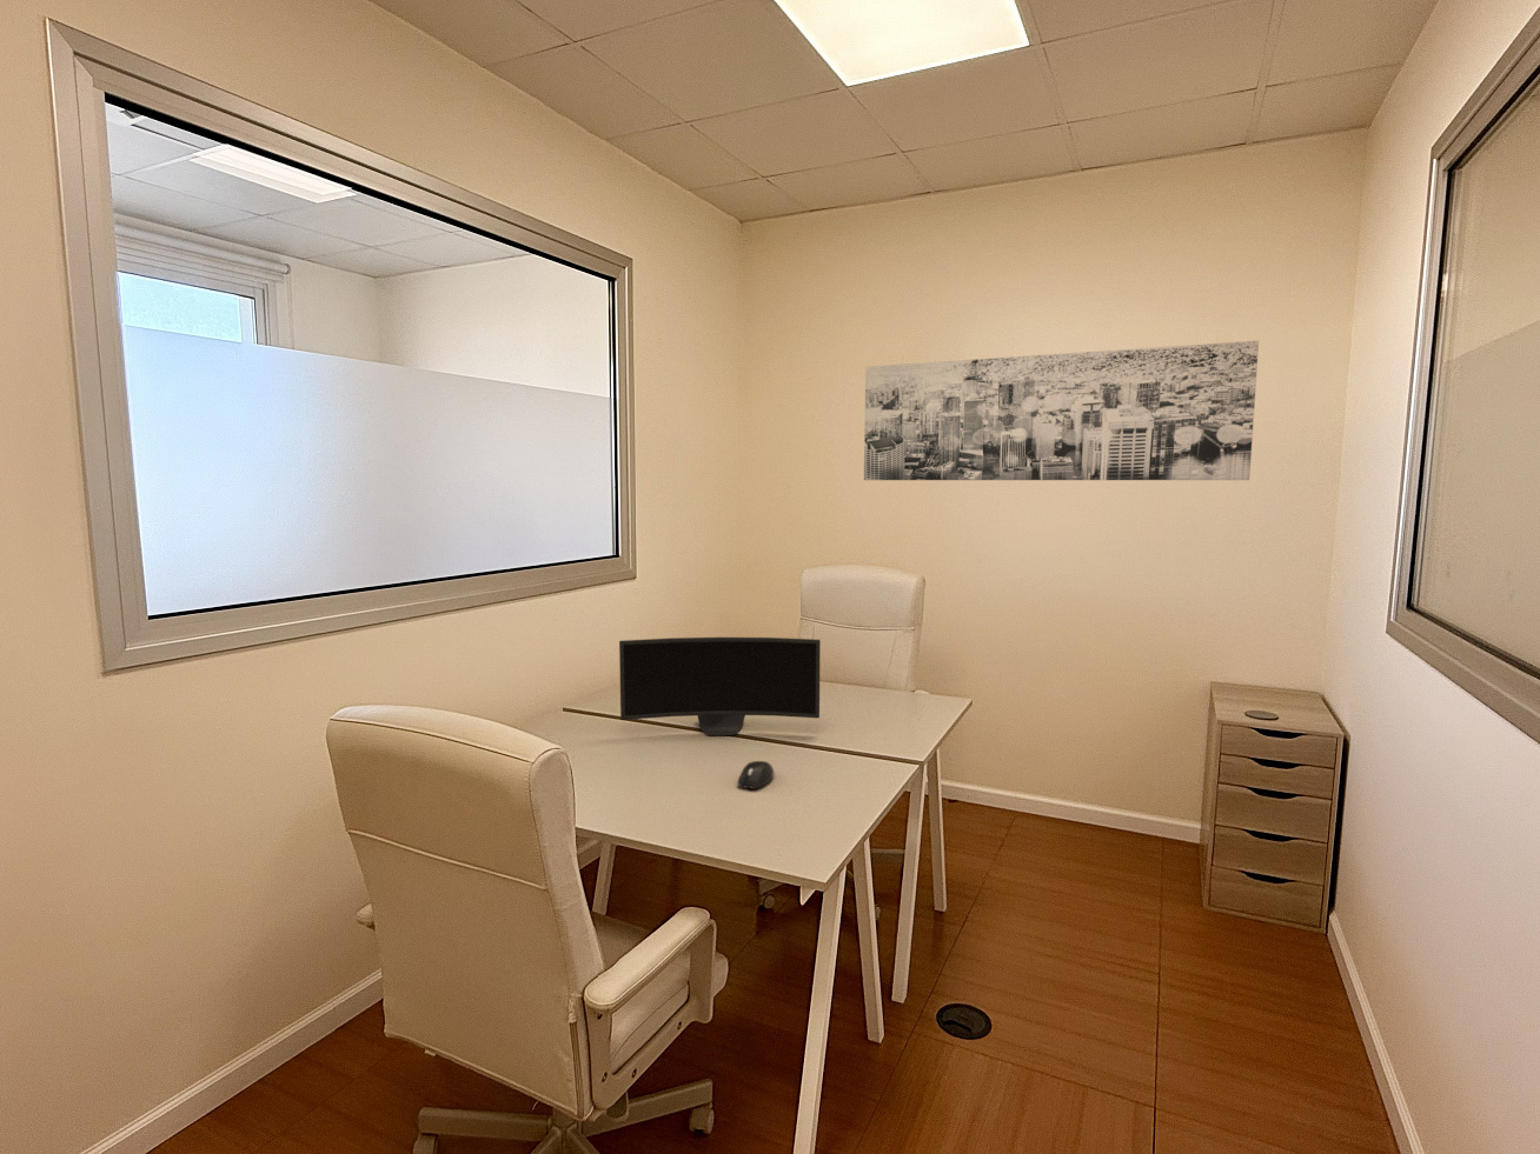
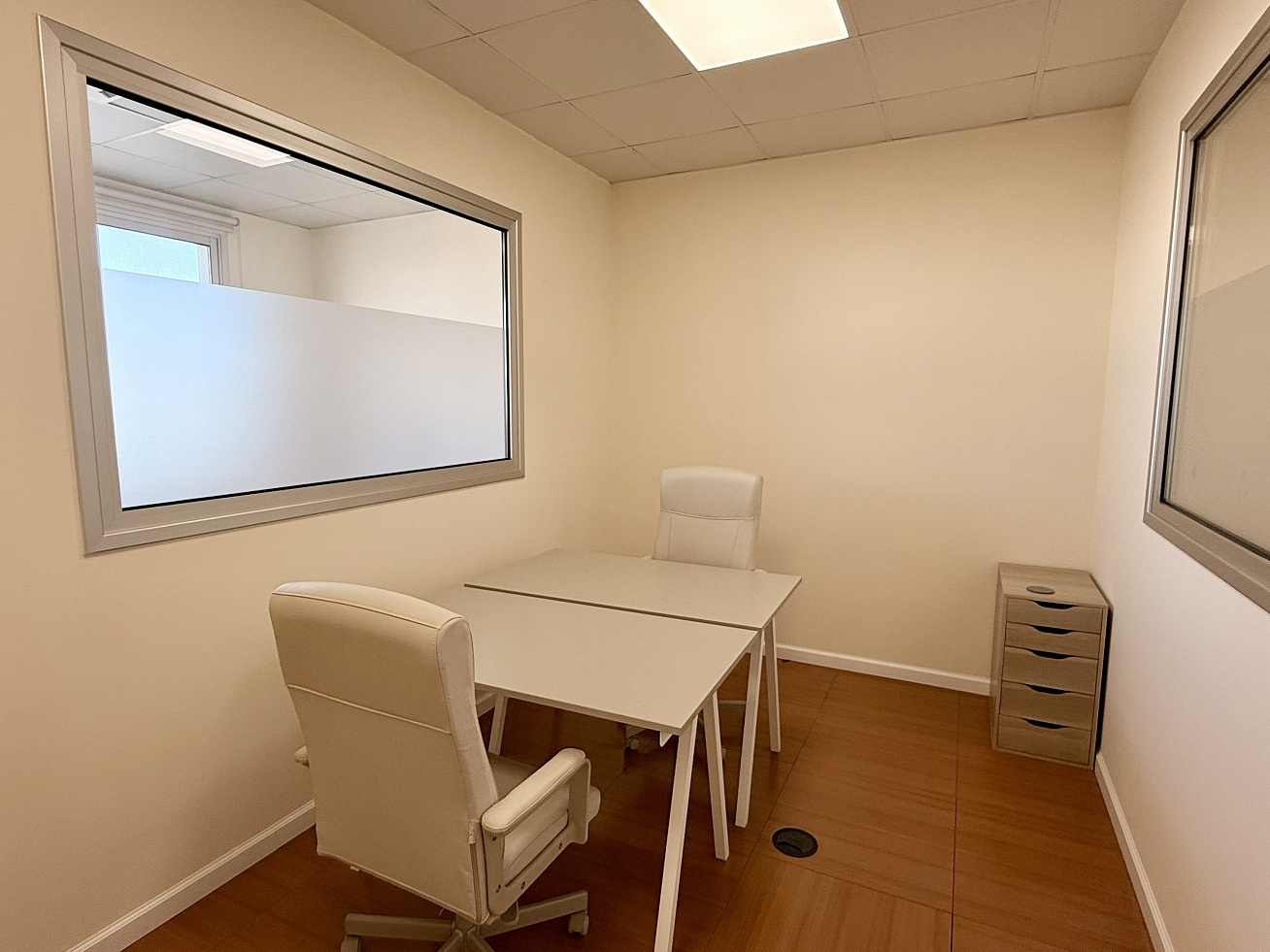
- wall art (1039, 418)
- mouse (757, 771)
- monitor (720, 682)
